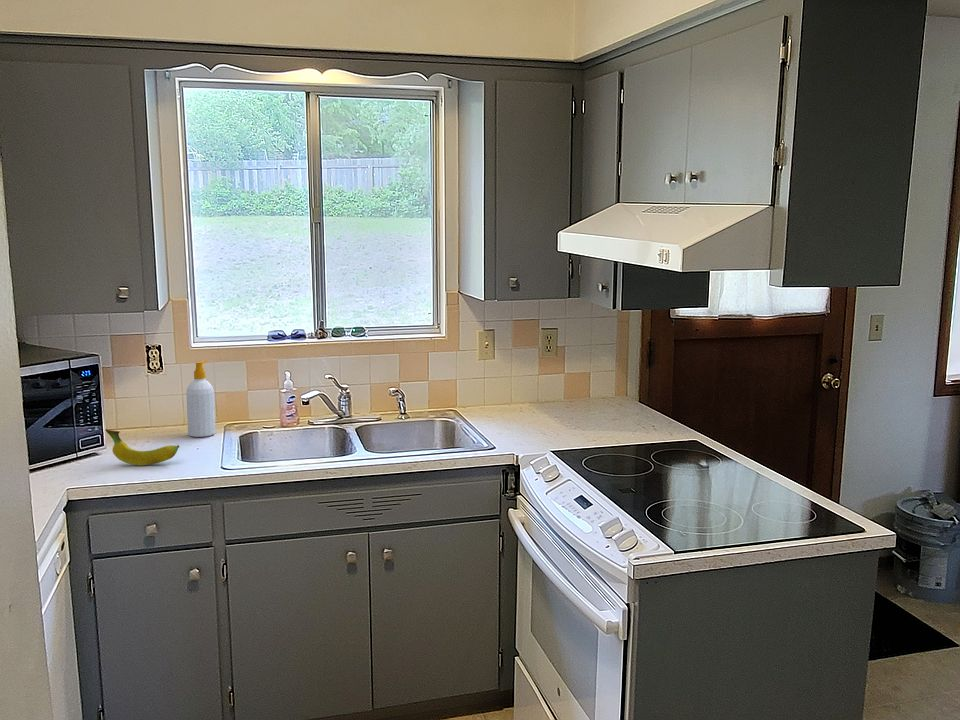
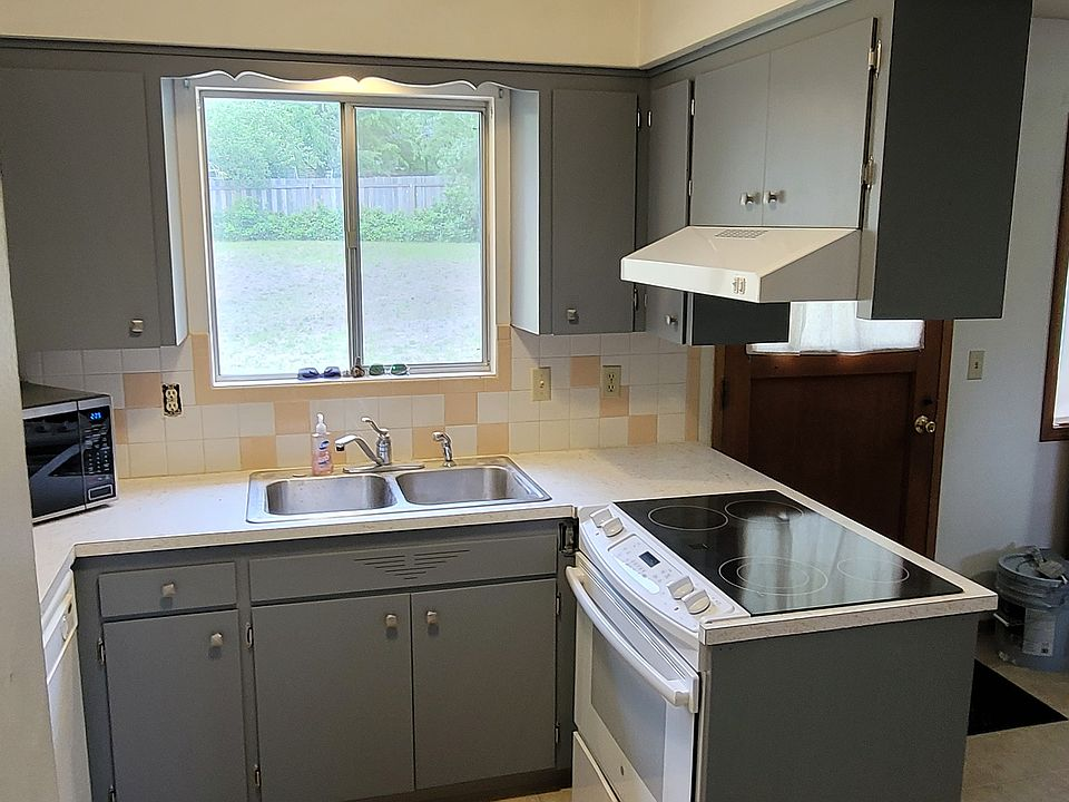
- fruit (143, 451)
- soap bottle (201, 398)
